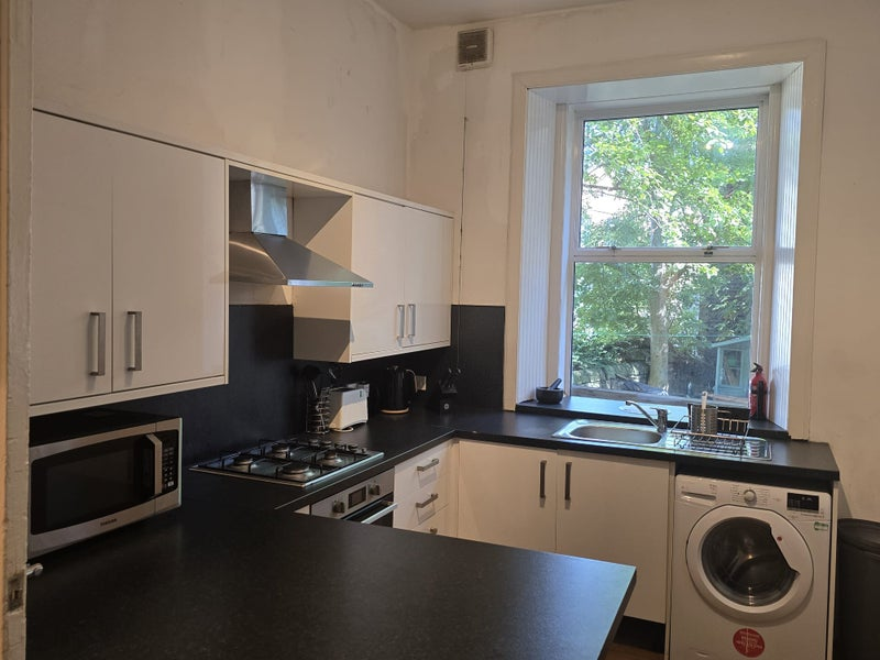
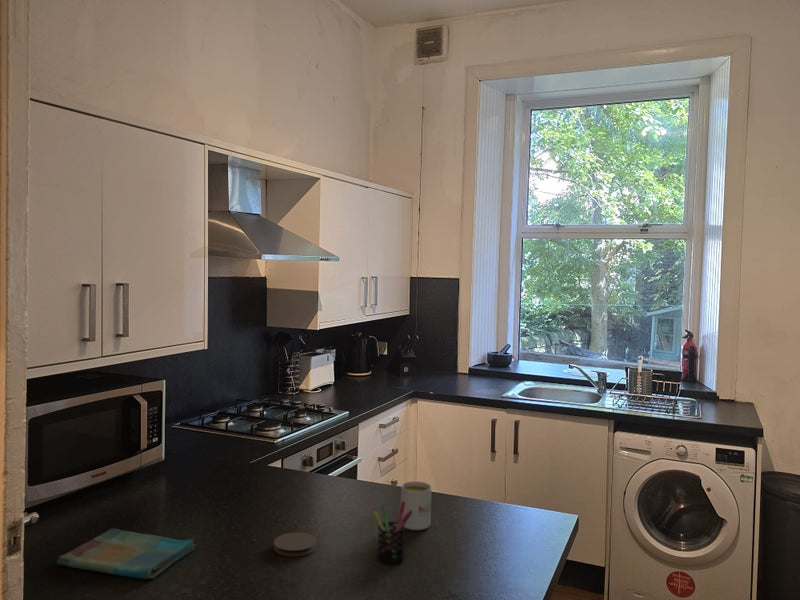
+ dish towel (128, 551)
+ mug (417, 503)
+ pen holder (391, 529)
+ coaster (295, 543)
